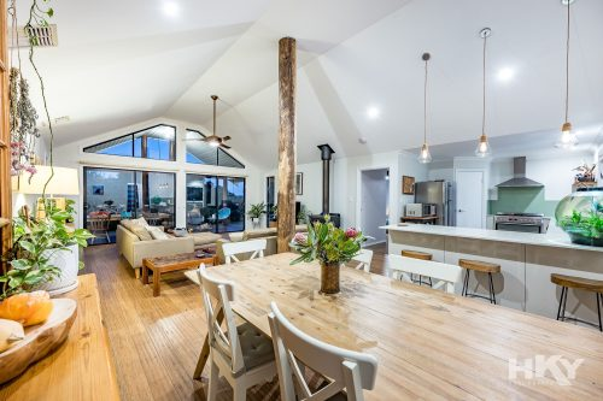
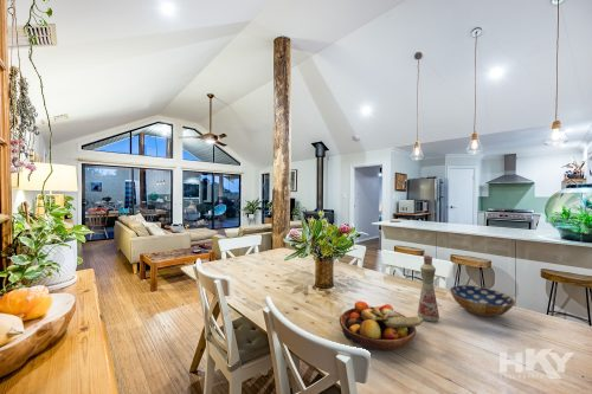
+ fruit bowl (377, 318)
+ bowl (480, 303)
+ bottle (427, 286)
